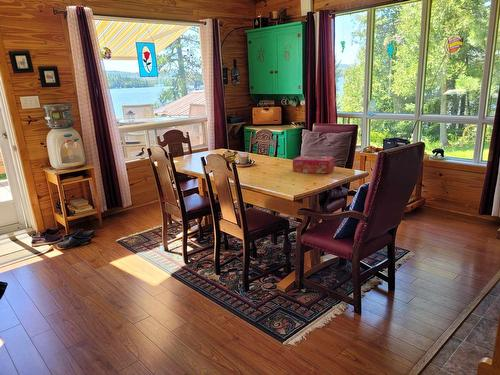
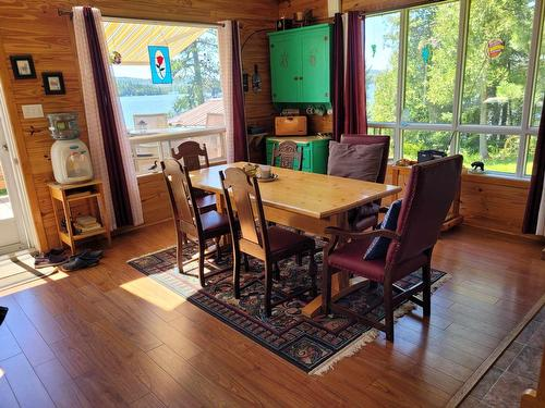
- tissue box (313, 164)
